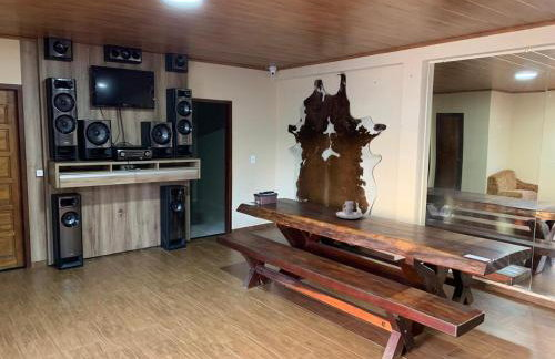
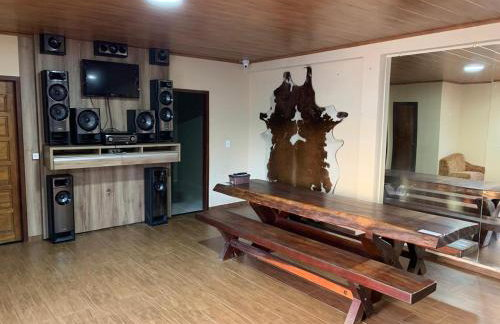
- candle holder (347, 208)
